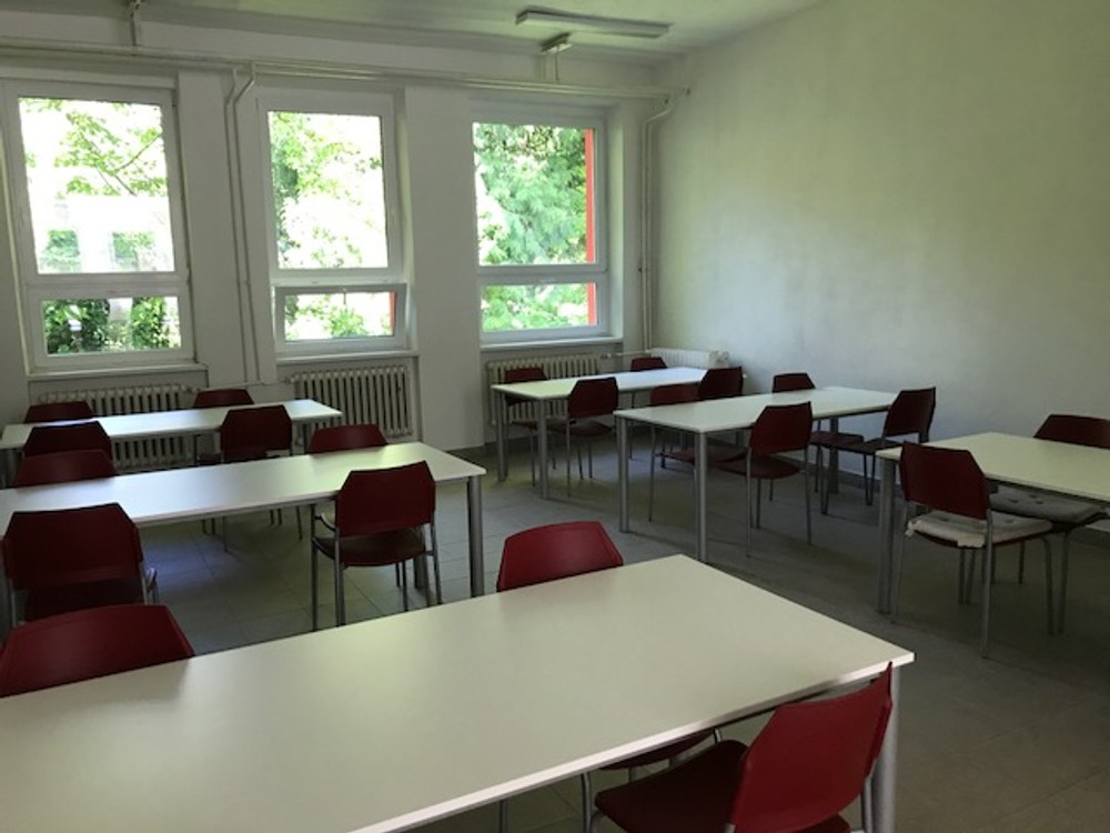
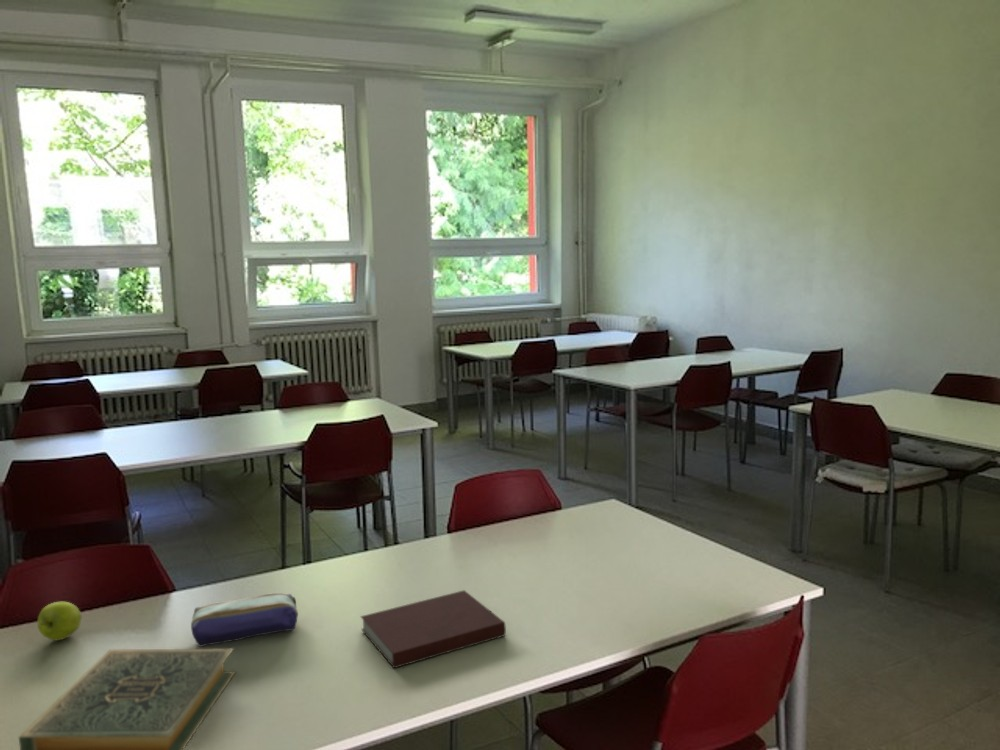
+ hardback book (138, 701)
+ pencil case (246, 618)
+ notebook (432, 626)
+ apple (59, 620)
